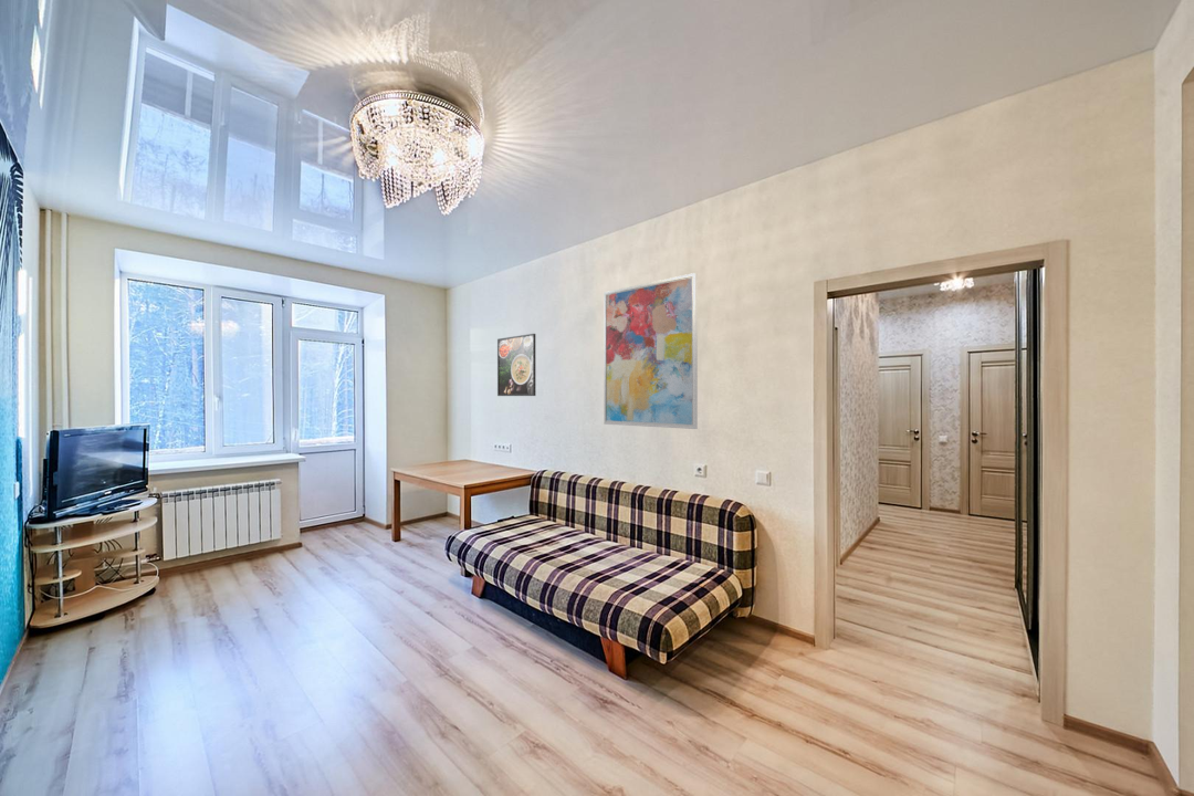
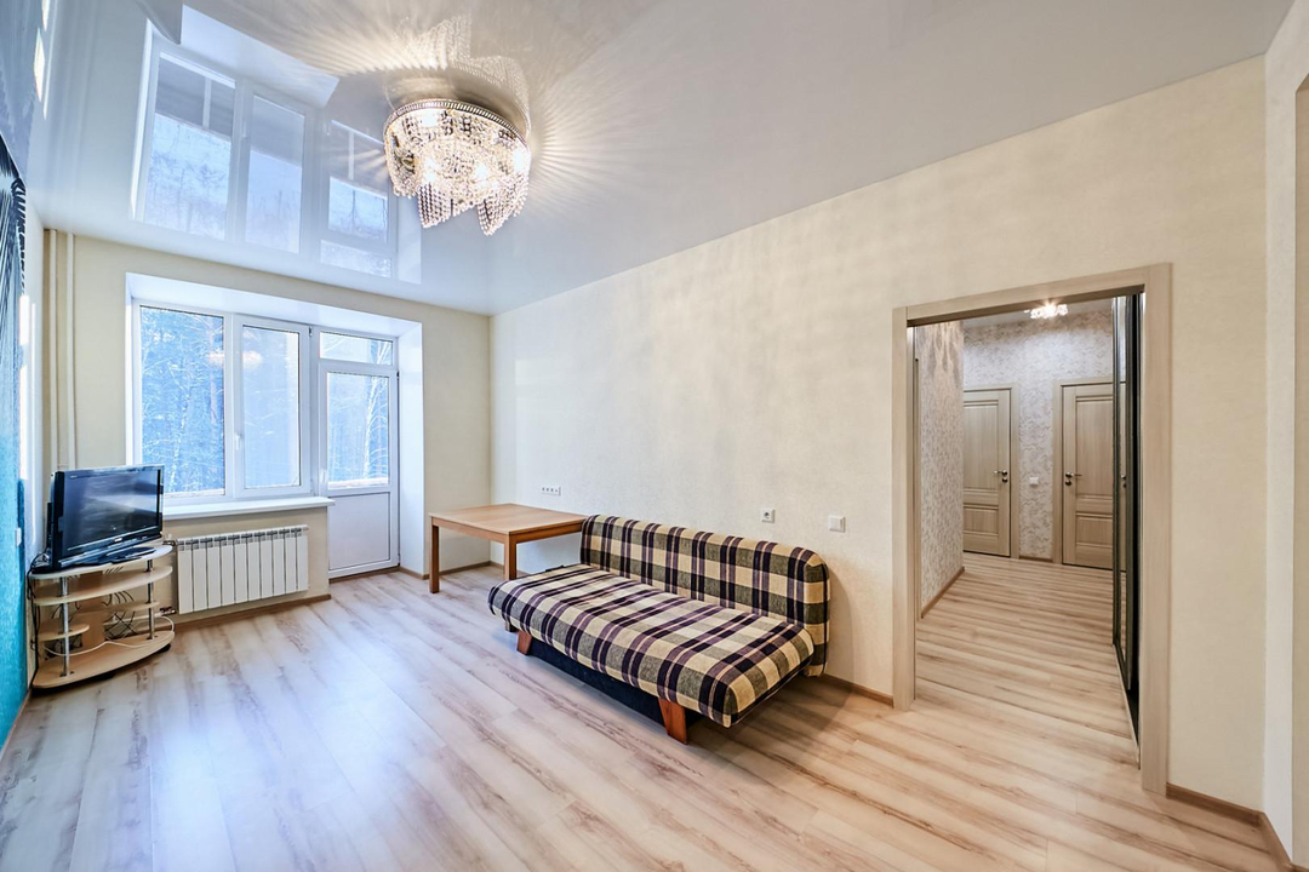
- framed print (515, 366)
- wall art (647, 355)
